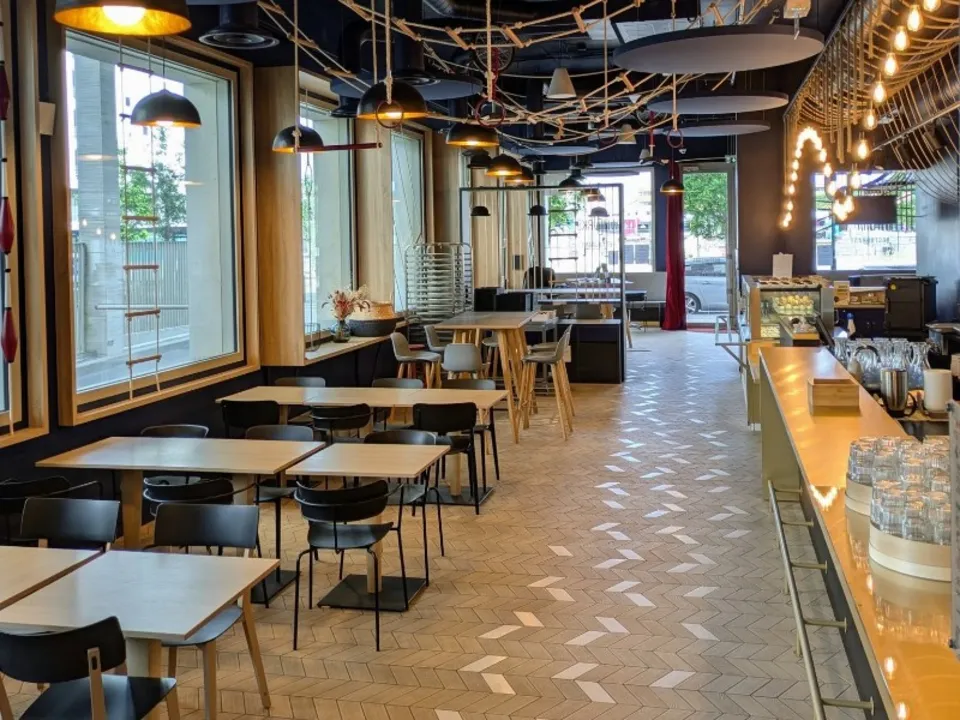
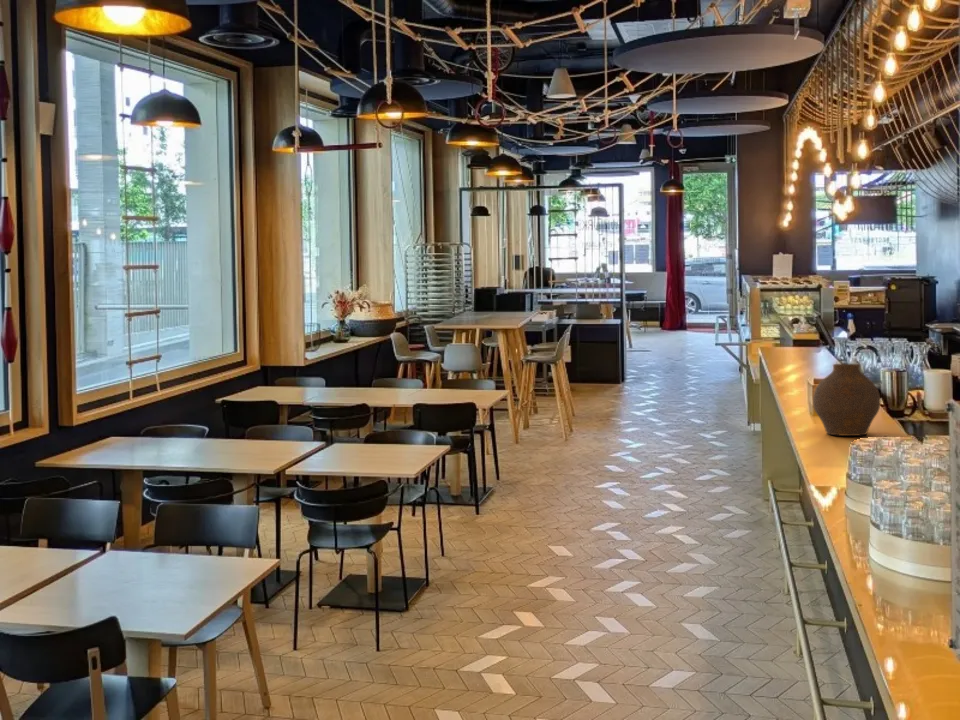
+ vase (846, 399)
